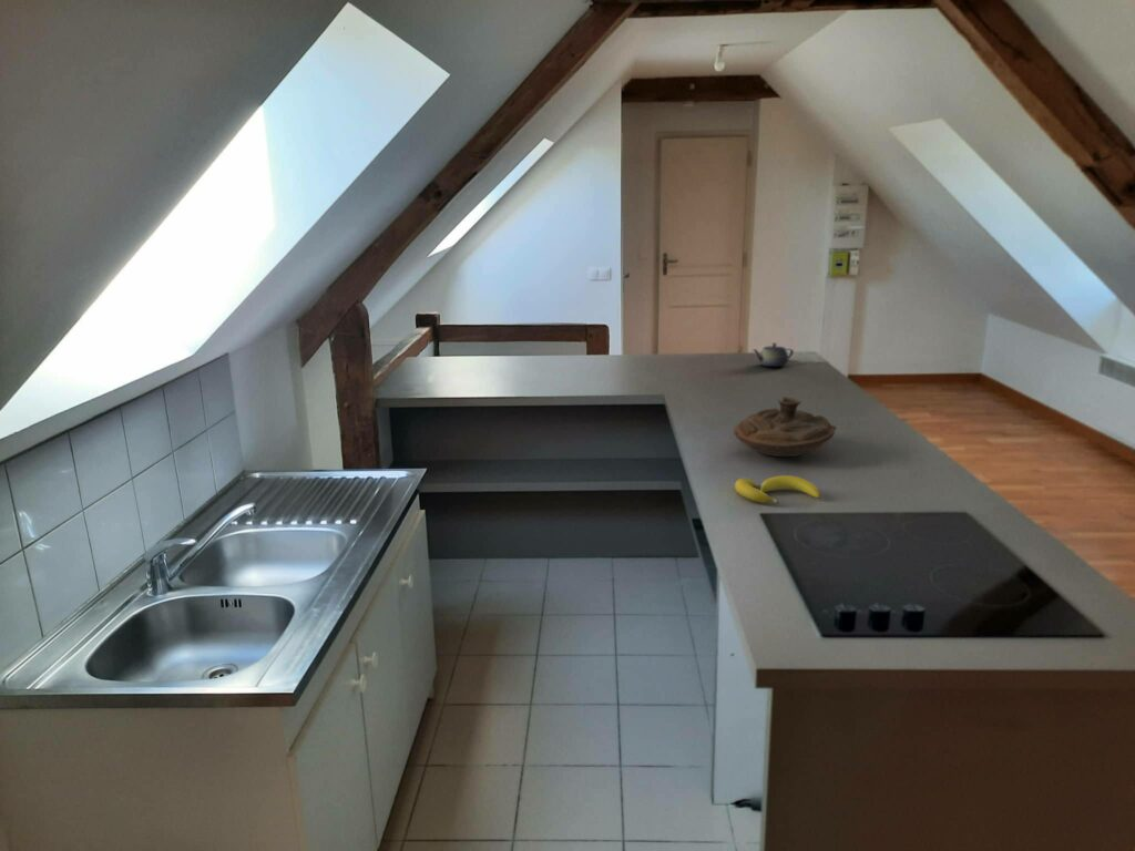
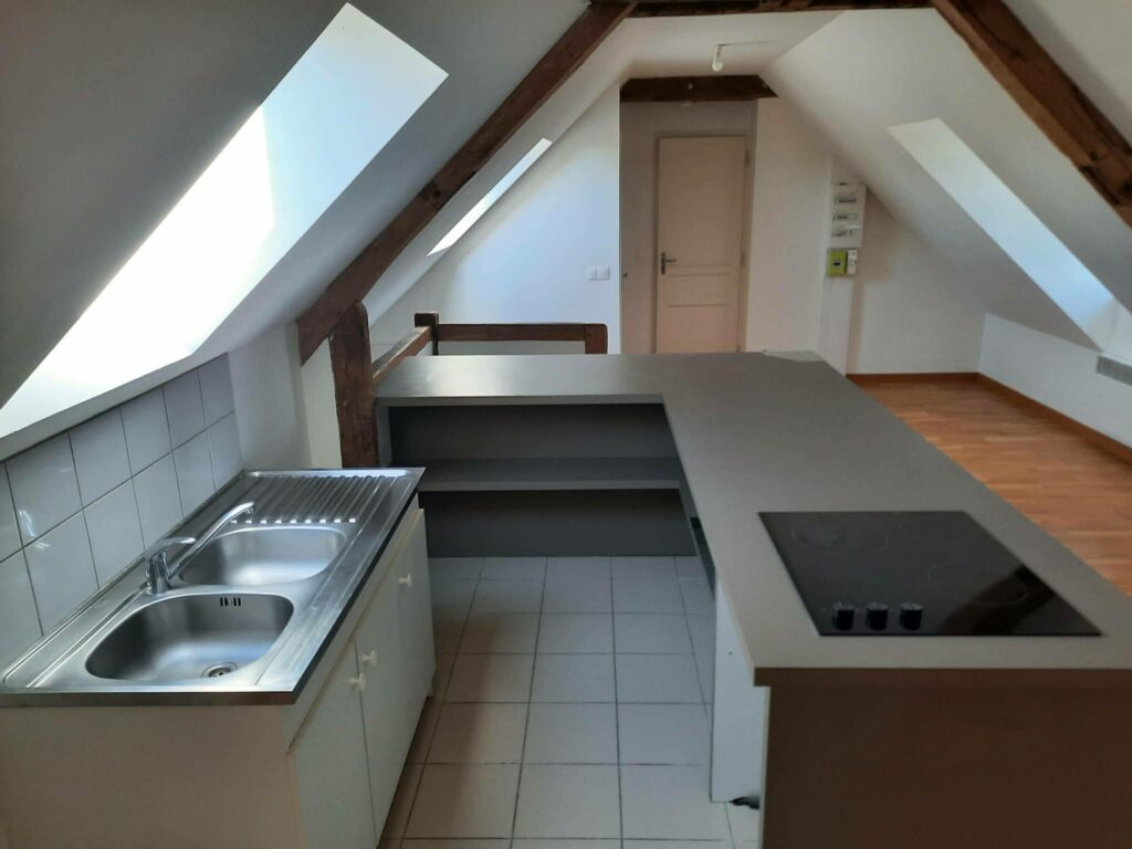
- teapot (771, 353)
- decorative bowl (783, 426)
- banana (774, 489)
